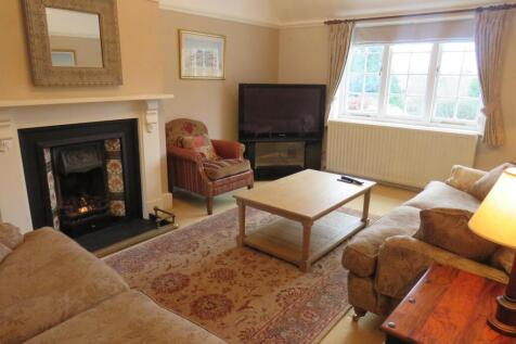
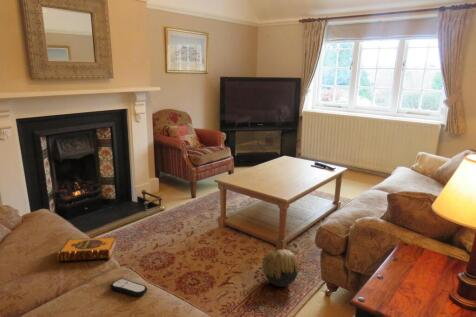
+ remote control (129, 287)
+ hardback book (88, 249)
+ decorative ball (280, 266)
